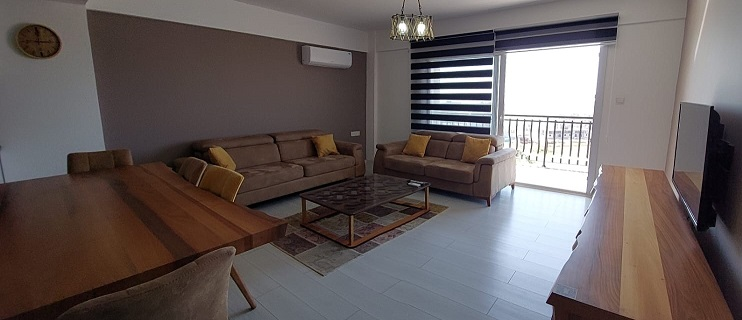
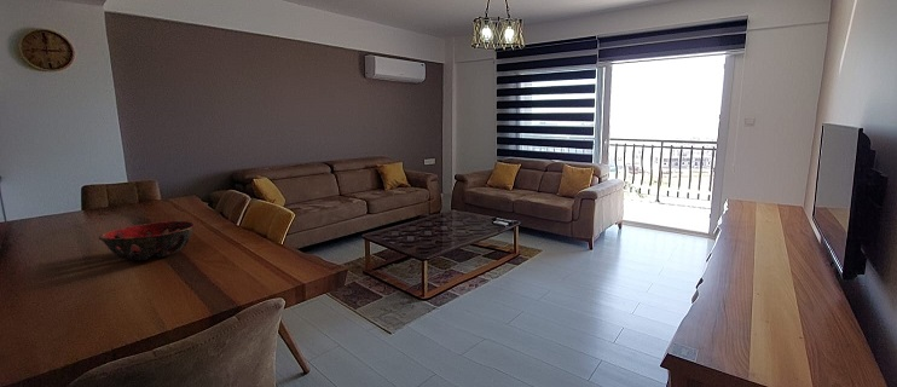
+ decorative bowl (151, 241)
